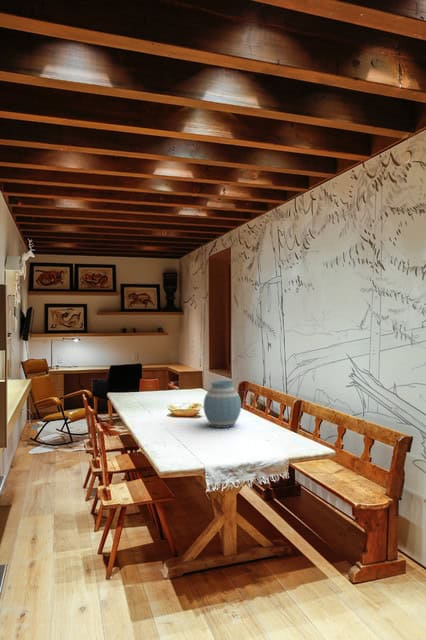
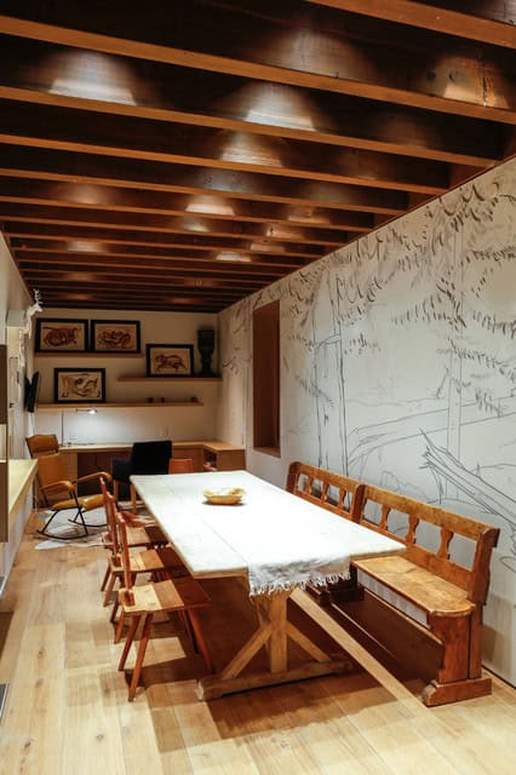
- vase (222, 403)
